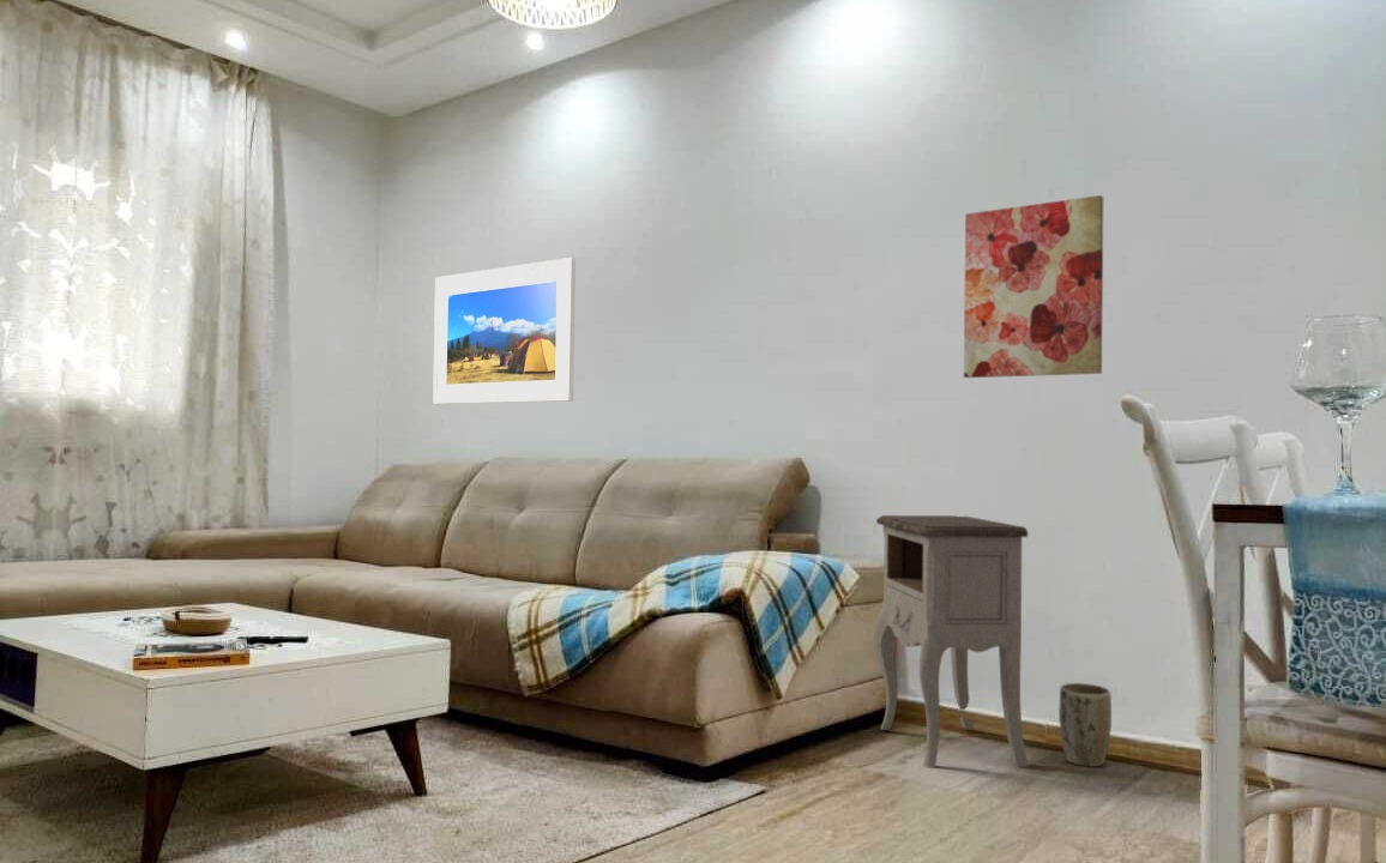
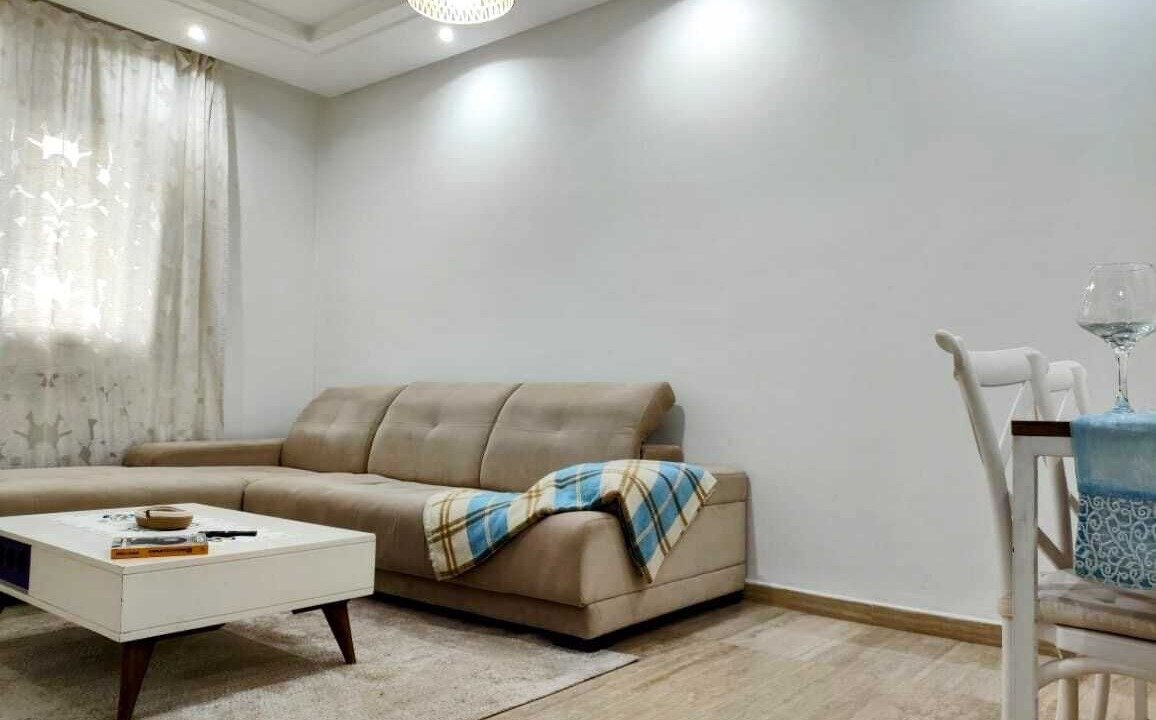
- wall art (1030, 290)
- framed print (499, 334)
- nightstand (945, 633)
- plant pot (1084, 724)
